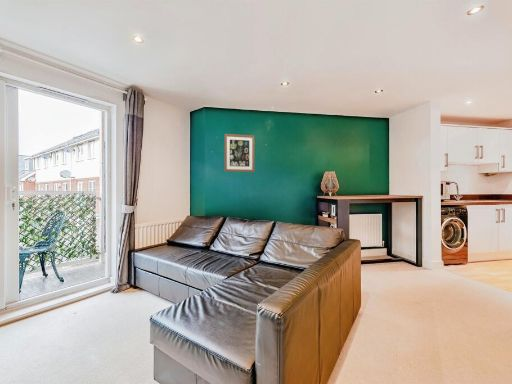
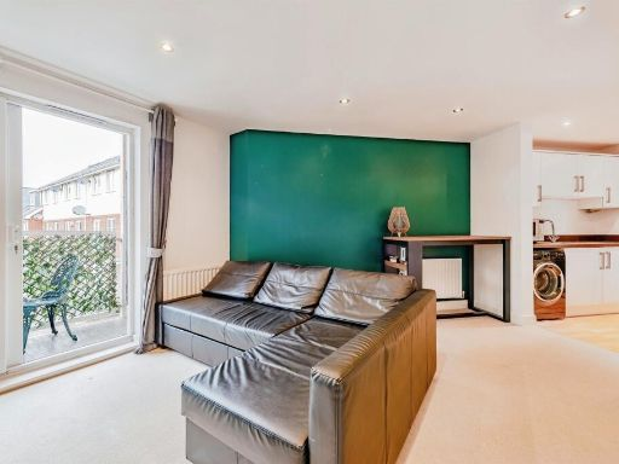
- wall art (239, 153)
